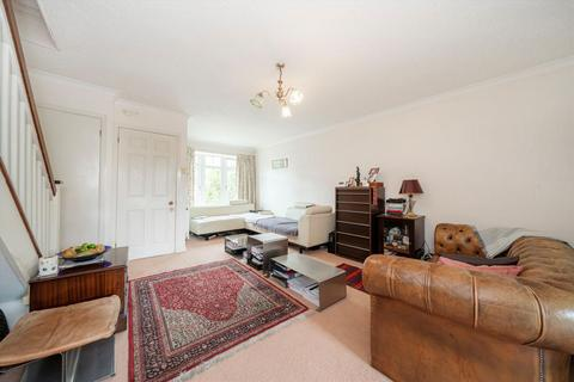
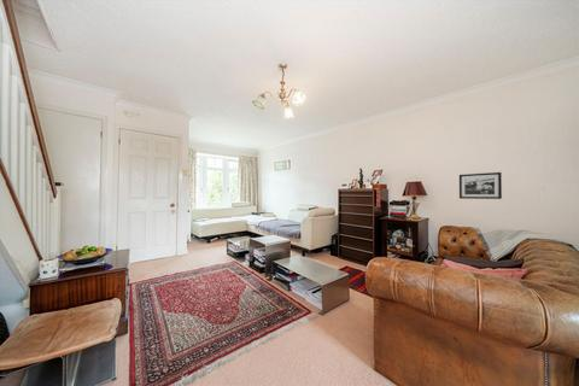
+ picture frame (479, 186)
